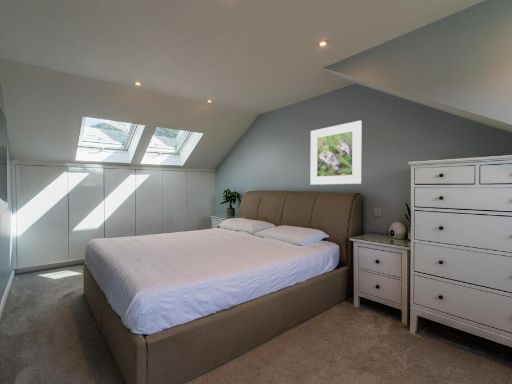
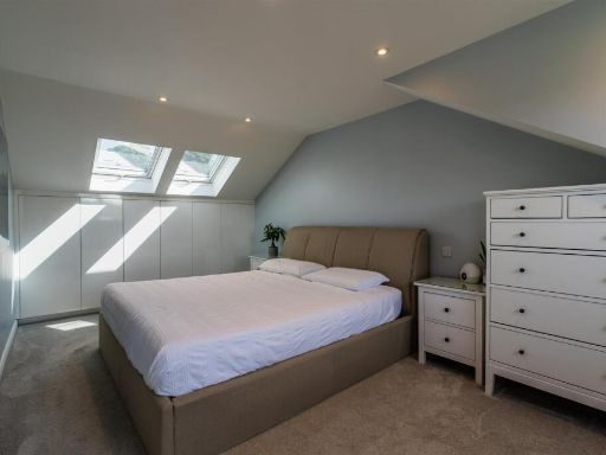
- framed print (333, 155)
